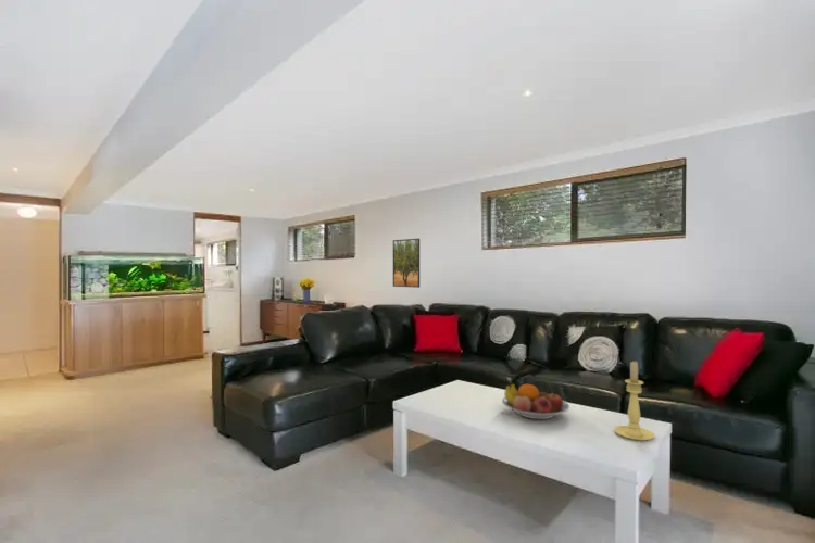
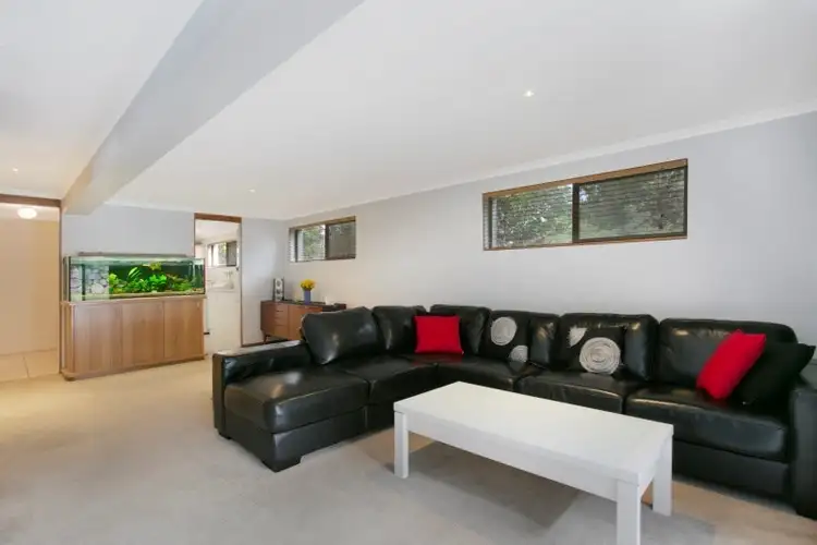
- fruit bowl (535, 400)
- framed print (405, 263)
- candle holder (634, 396)
